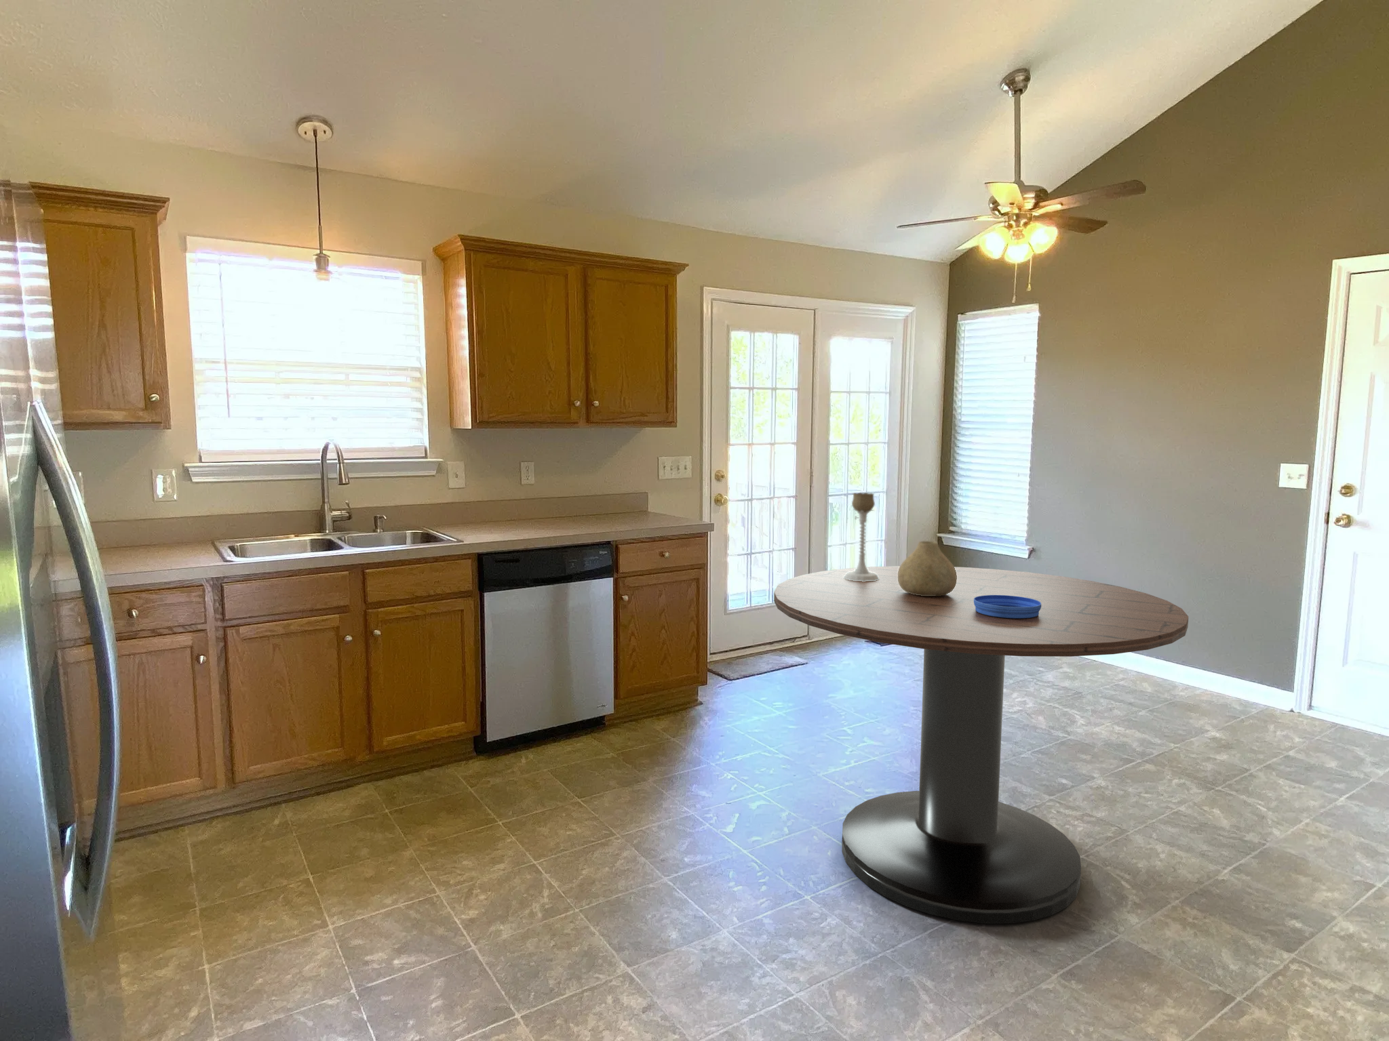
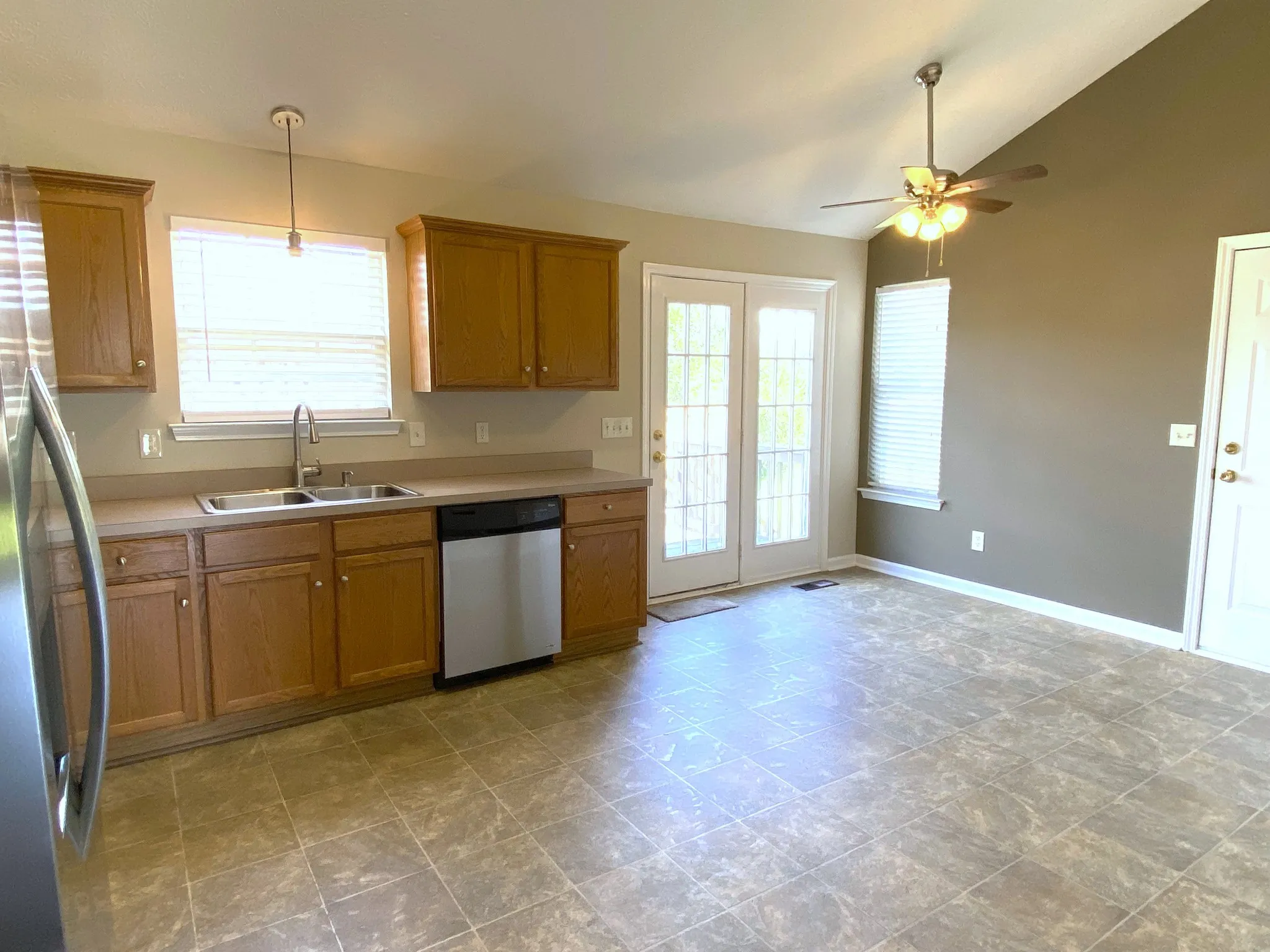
- candle holder (862, 536)
- vase (927, 568)
- bowl (1006, 606)
- dining table (960, 728)
